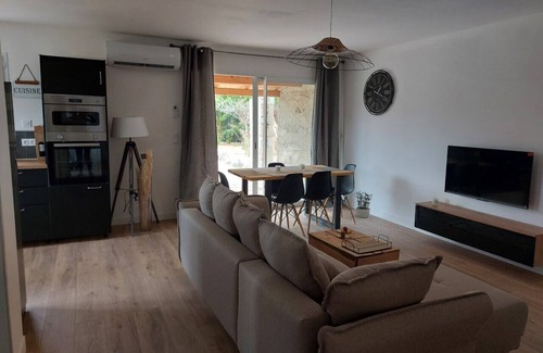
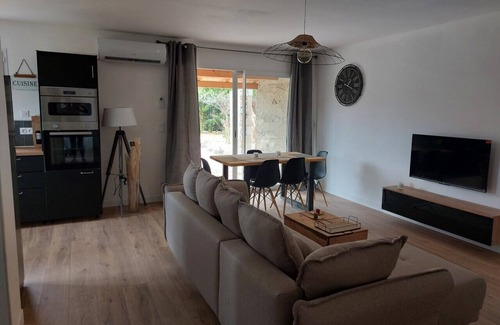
- potted plant (363, 203)
